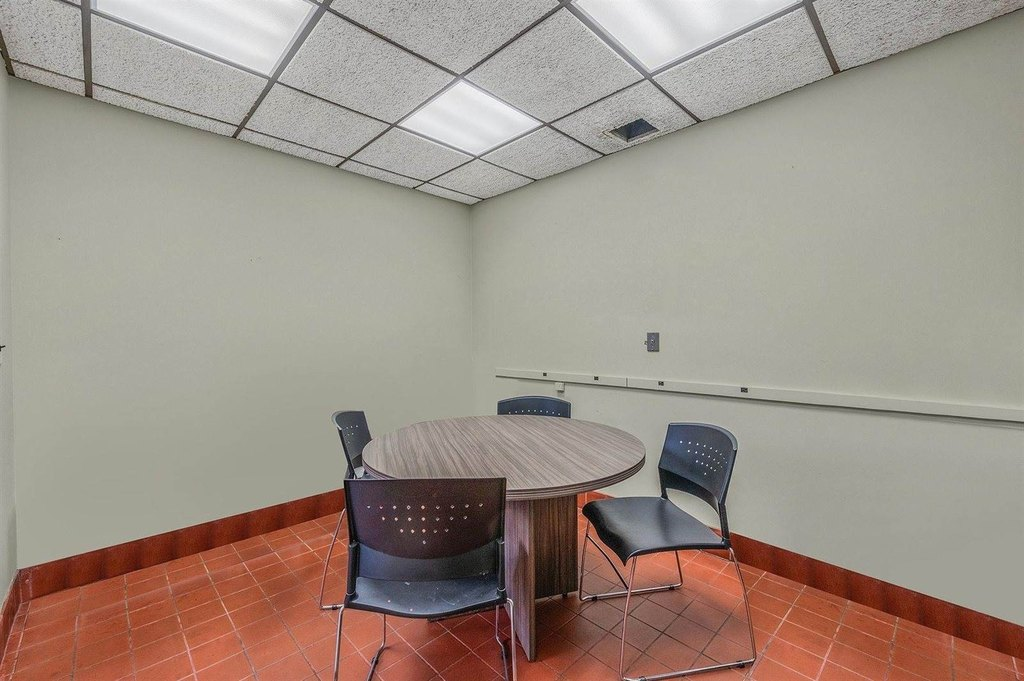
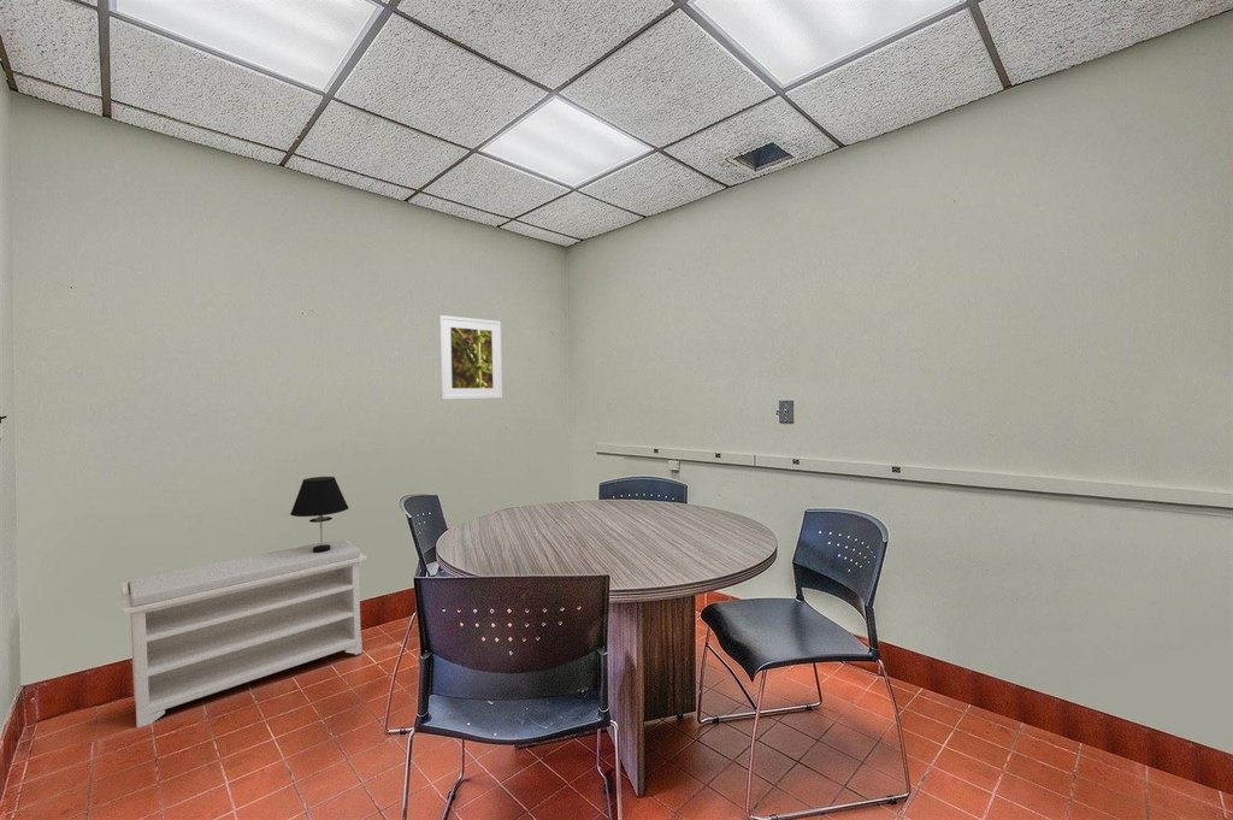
+ bench (255, 618)
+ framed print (472, 358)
+ table lamp (320, 514)
